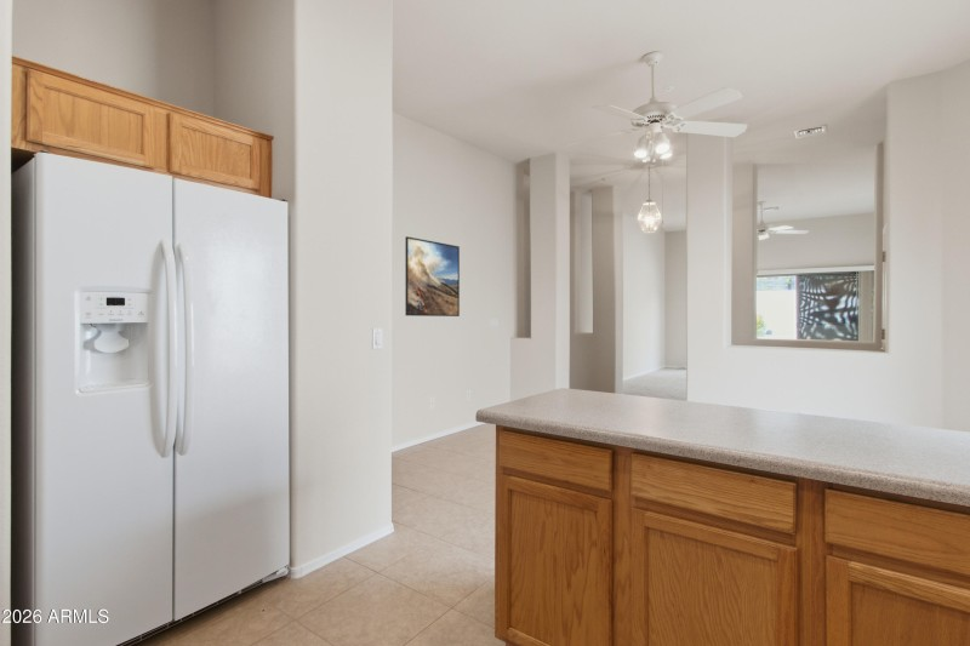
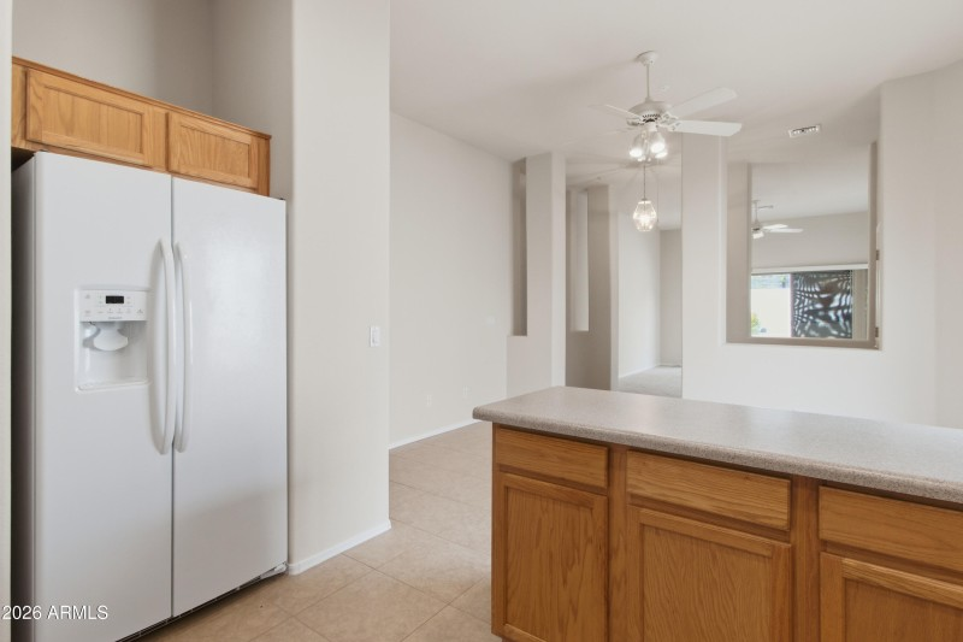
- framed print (433, 279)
